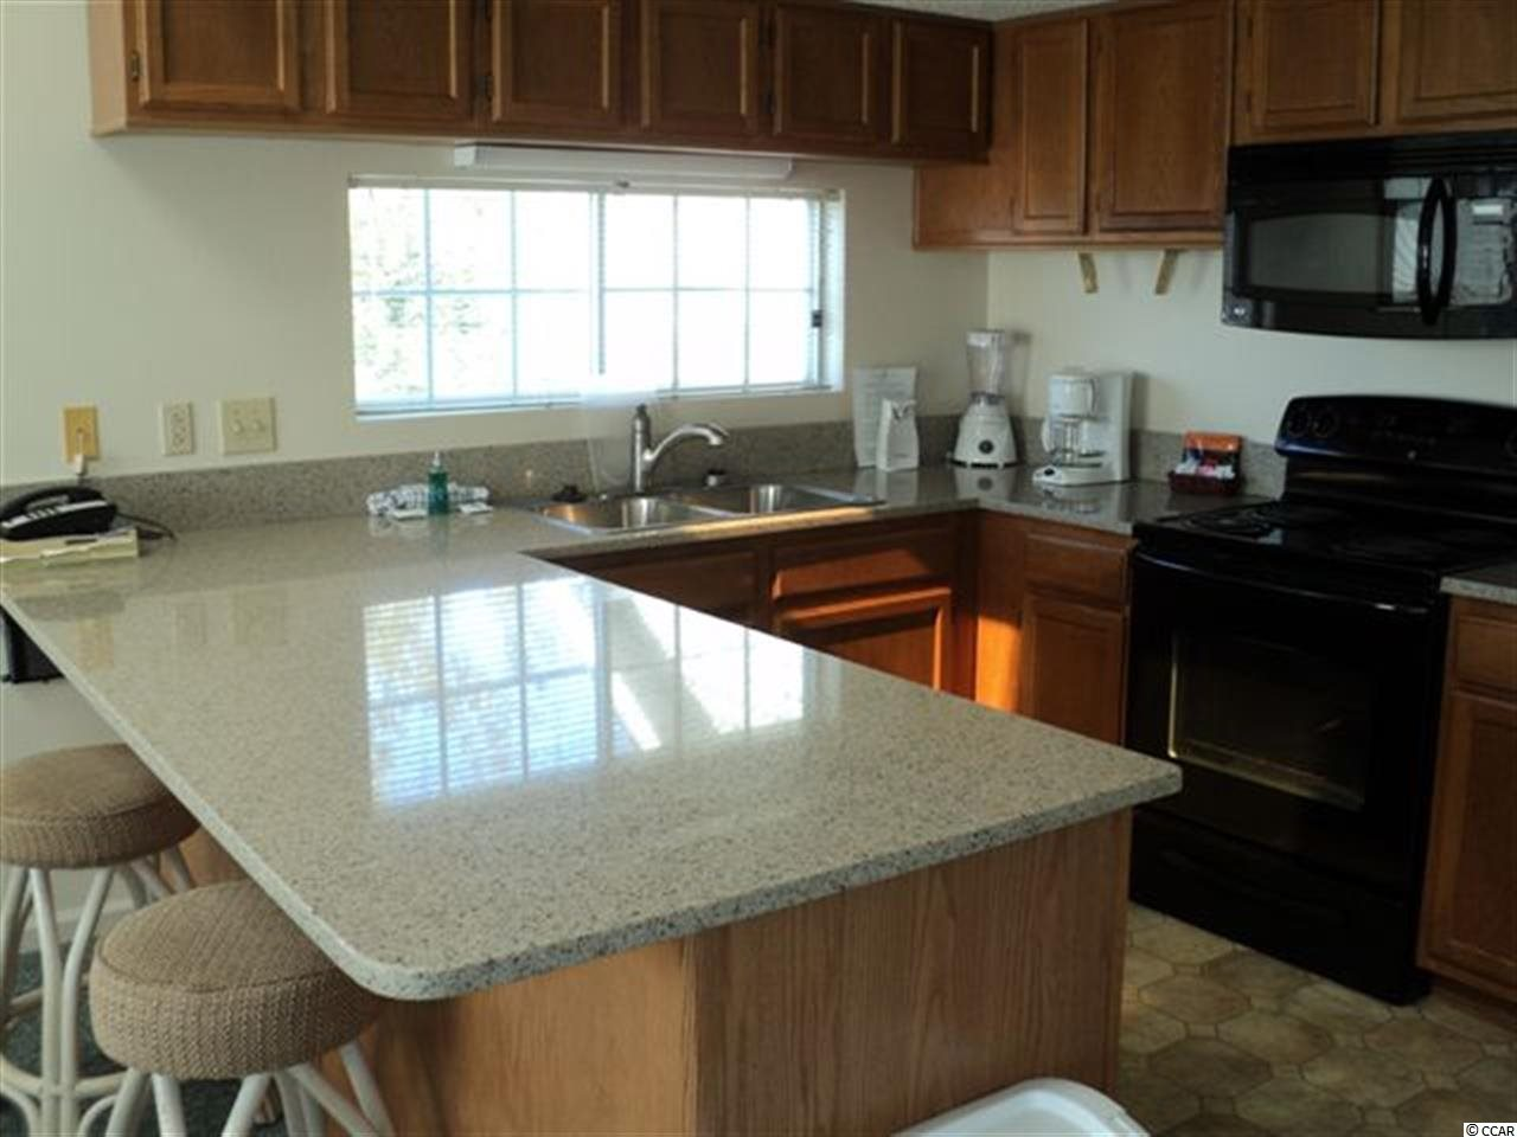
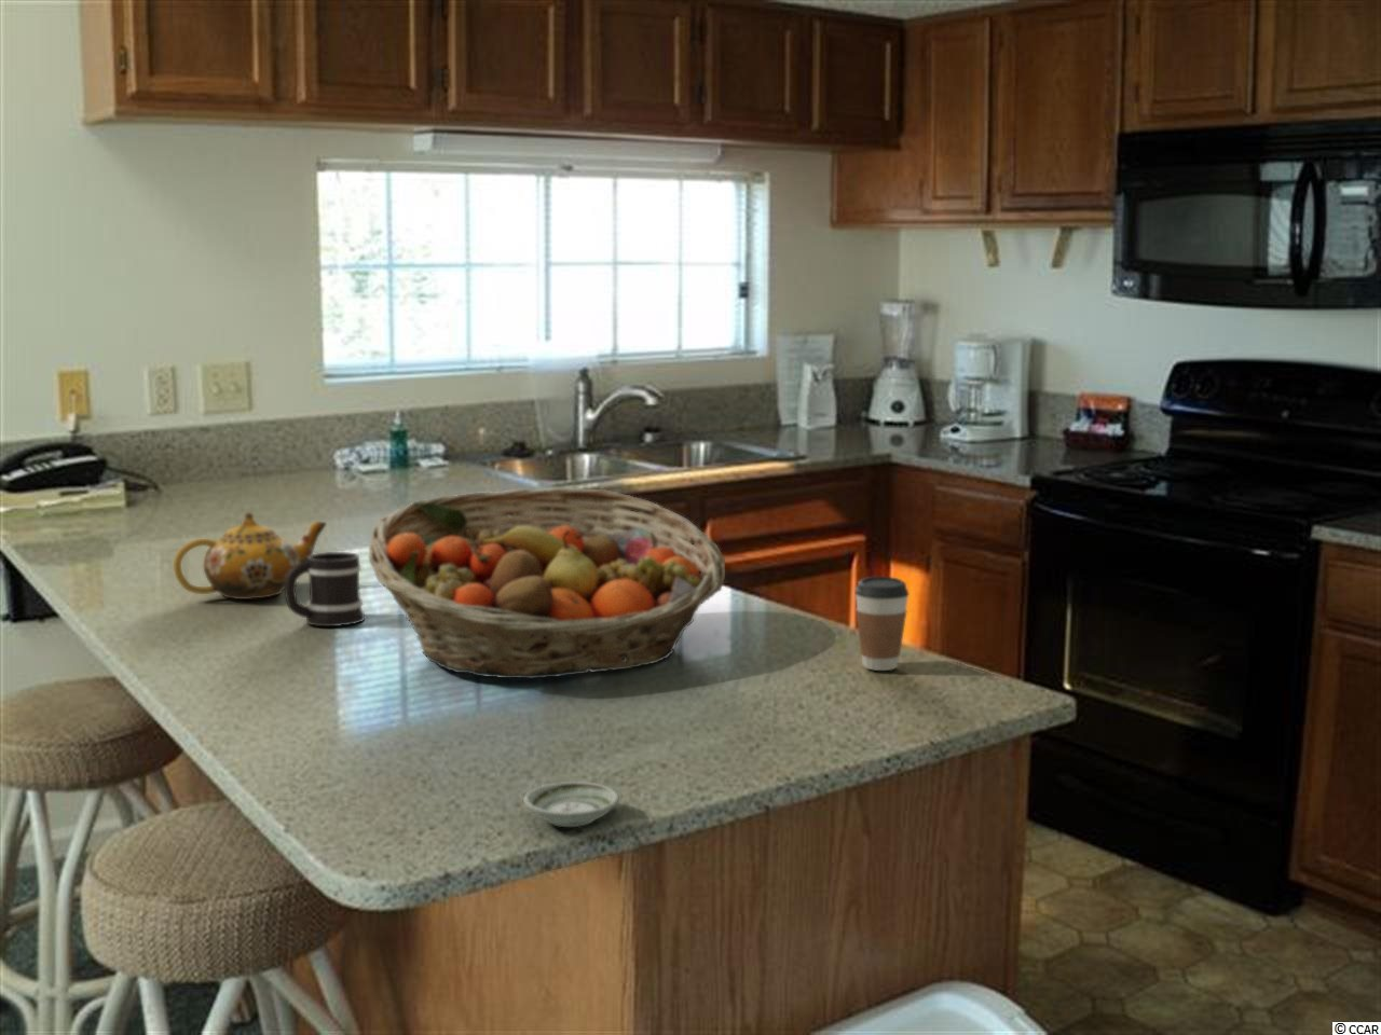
+ mug (324, 588)
+ fruit basket (548, 578)
+ teapot (251, 553)
+ saucer (571, 808)
+ coffee cup (881, 623)
